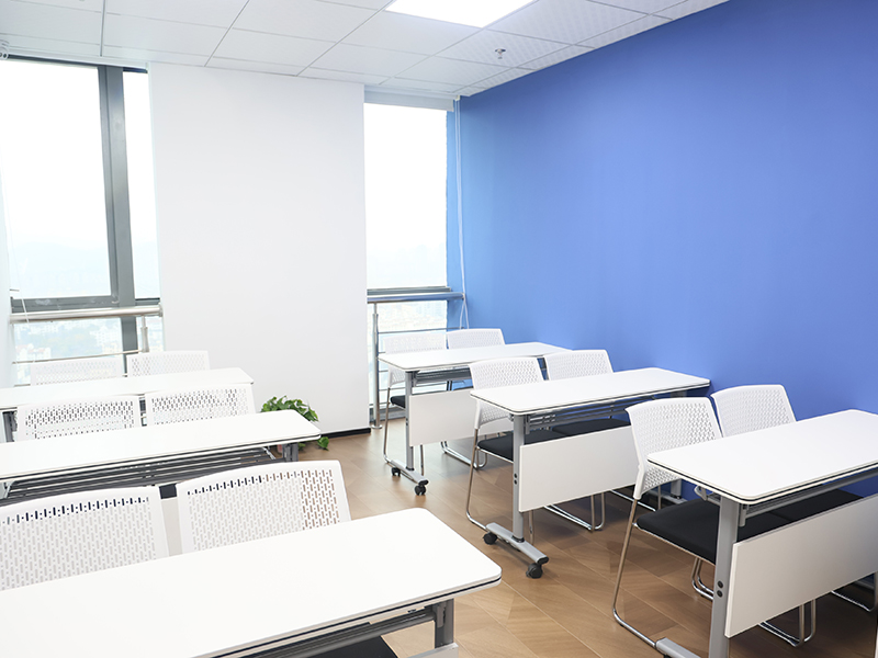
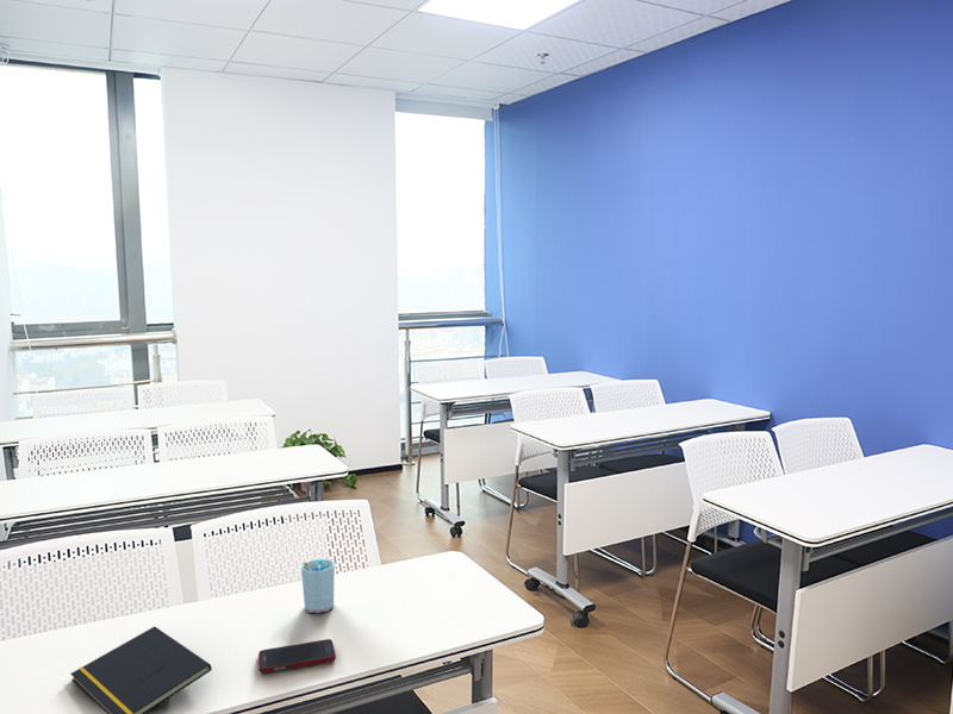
+ cup (317, 581)
+ cell phone (297, 656)
+ notepad (139, 671)
